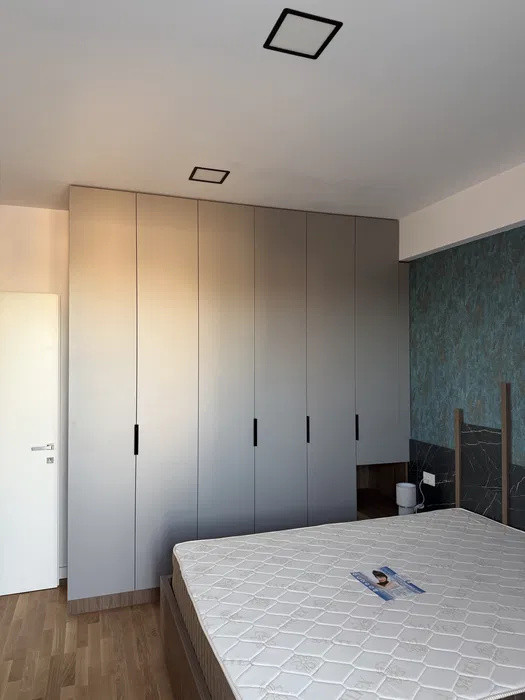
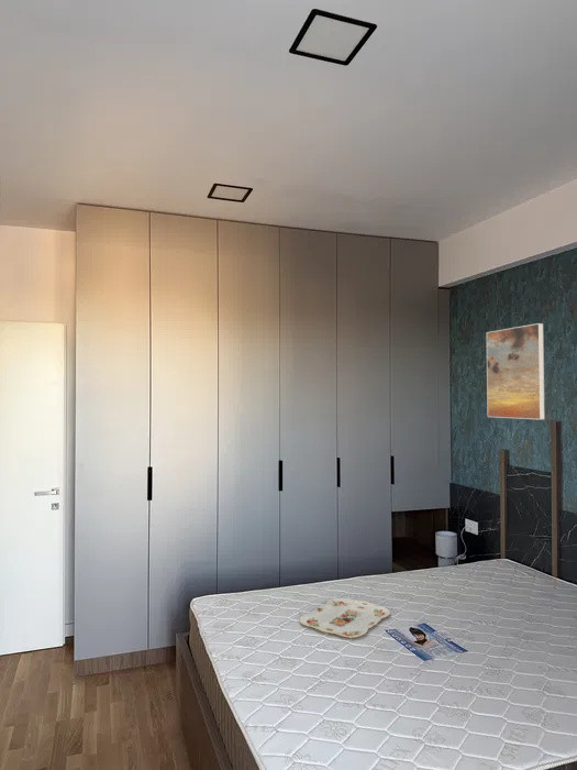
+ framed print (513, 373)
+ serving tray (345, 616)
